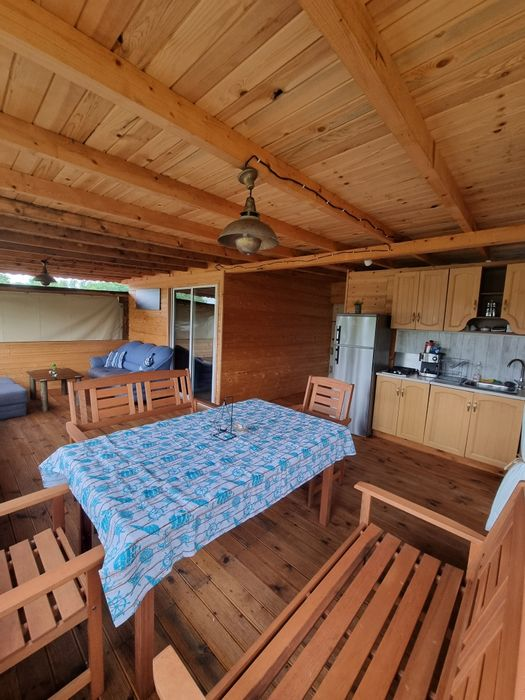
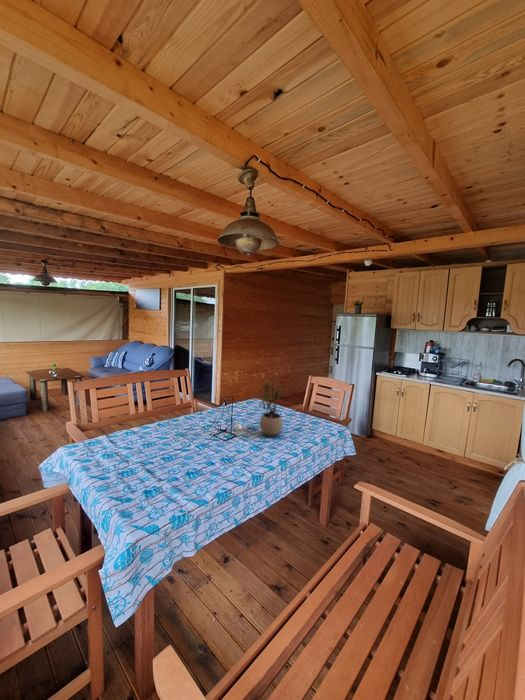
+ potted plant (270, 408)
